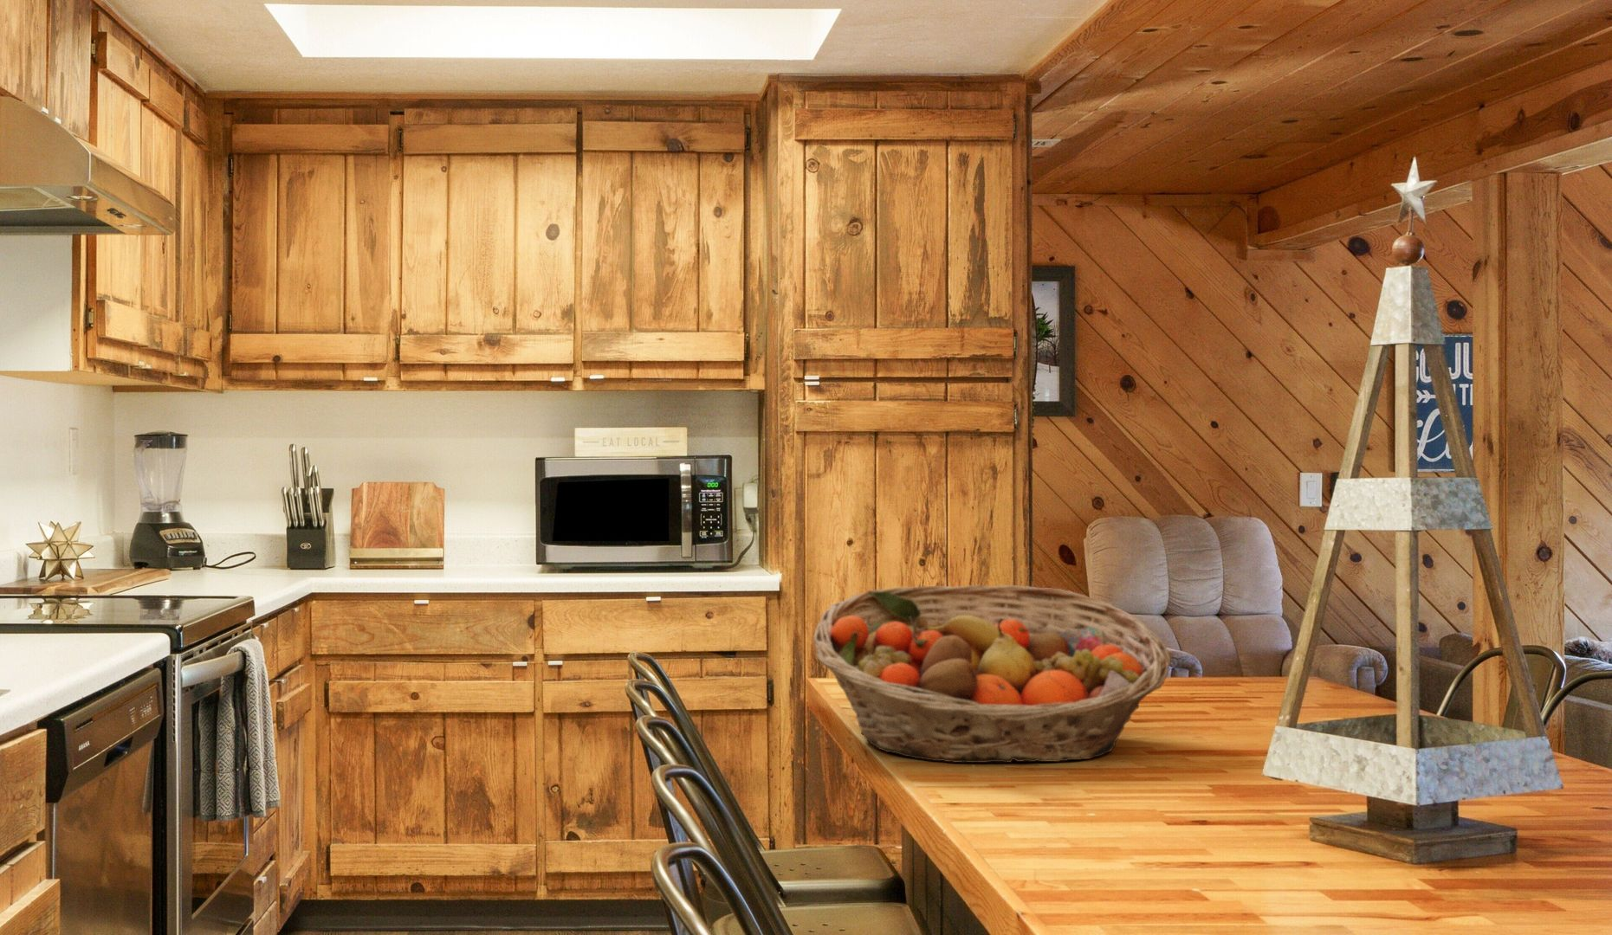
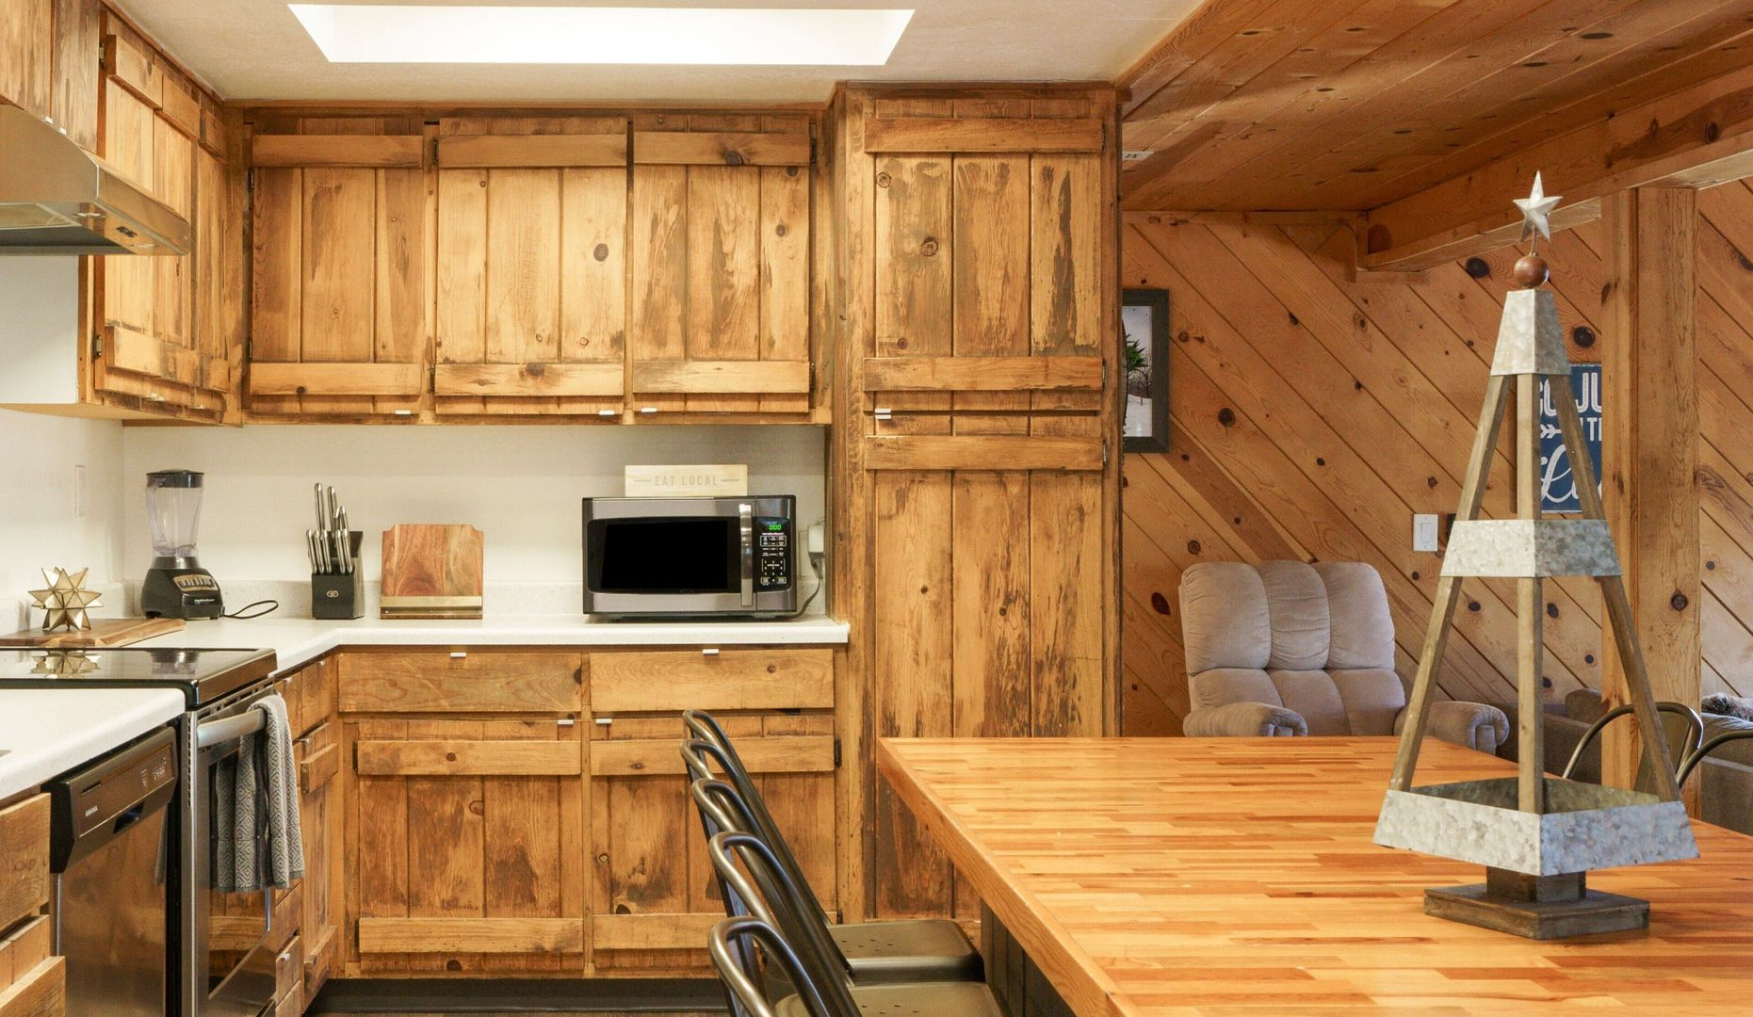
- fruit basket (987, 668)
